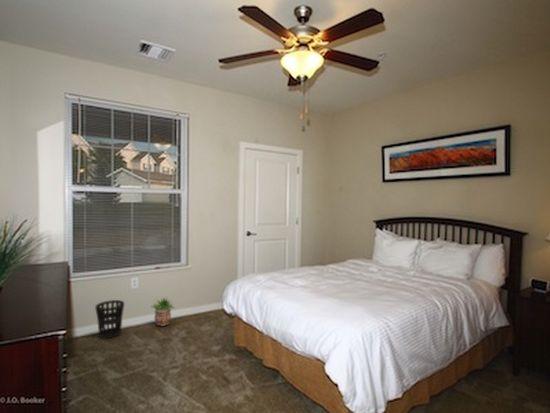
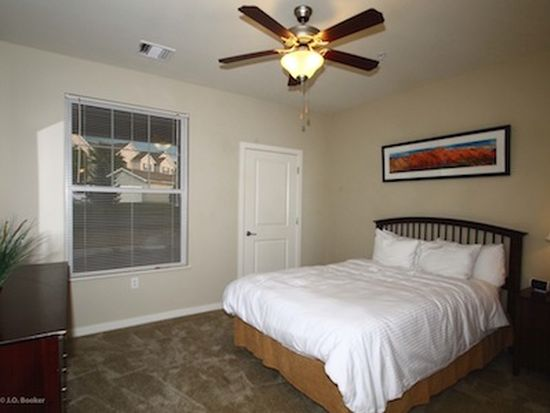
- wastebasket (110, 319)
- potted plant (162, 310)
